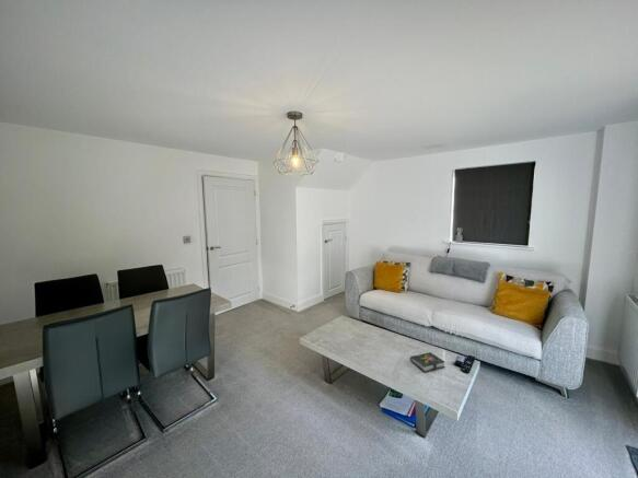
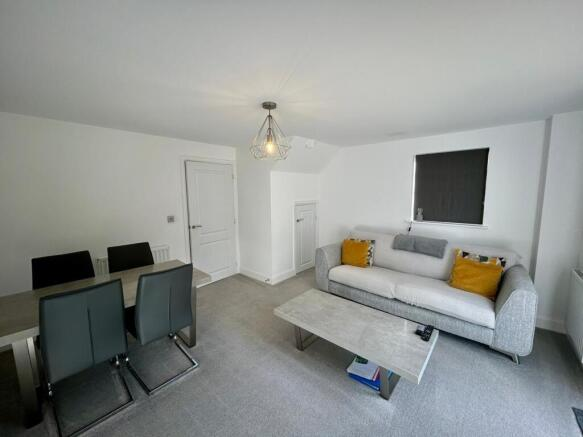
- book (427, 361)
